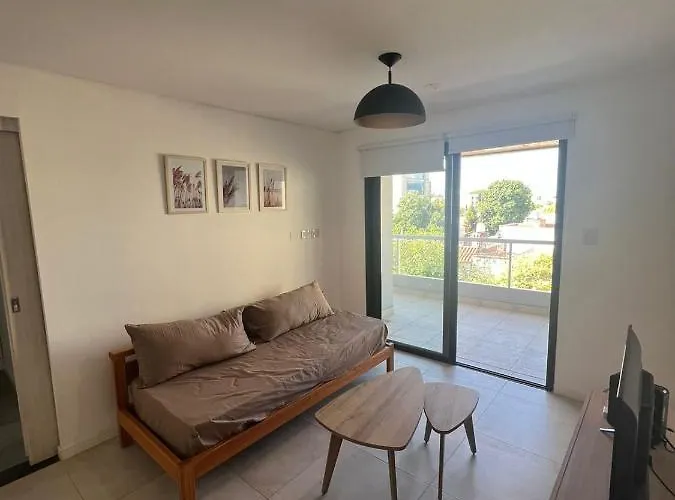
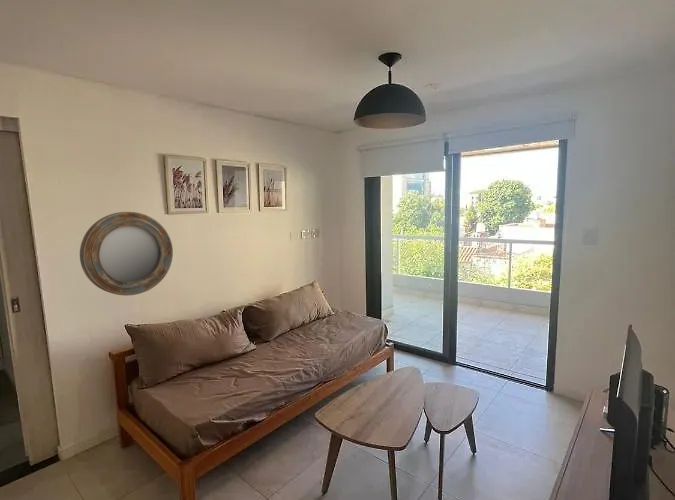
+ home mirror (130, 253)
